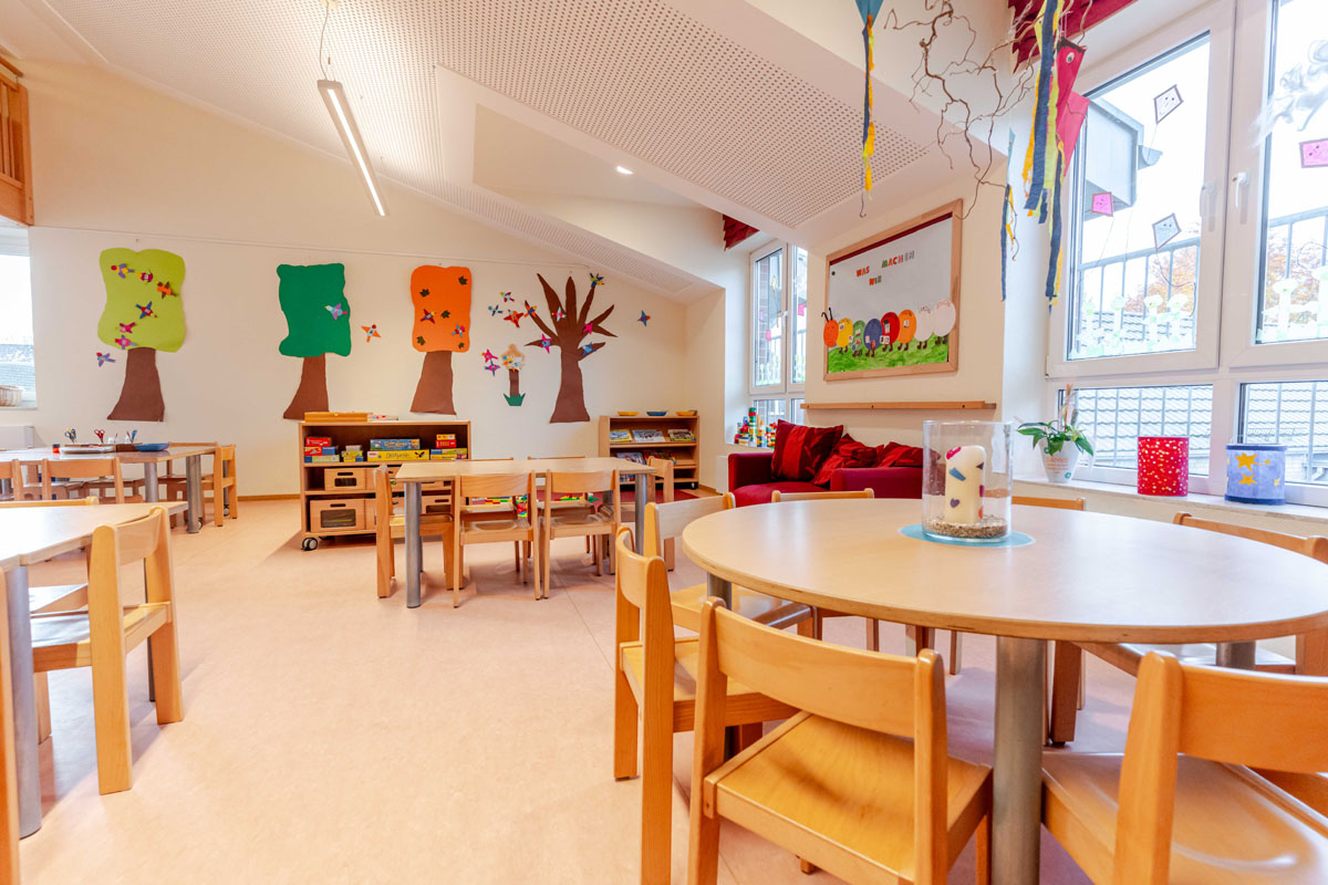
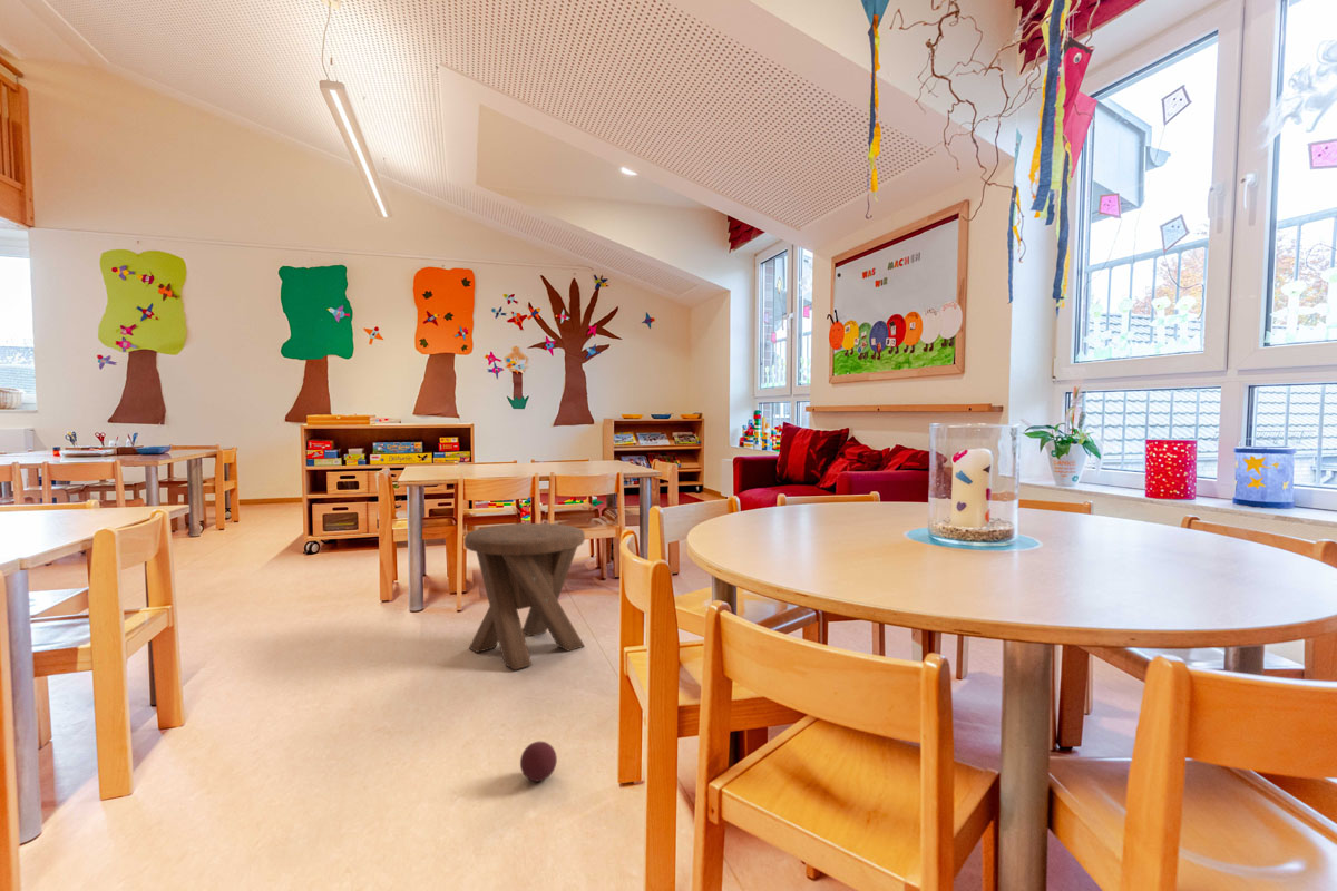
+ ball (538, 761)
+ music stool (526, 589)
